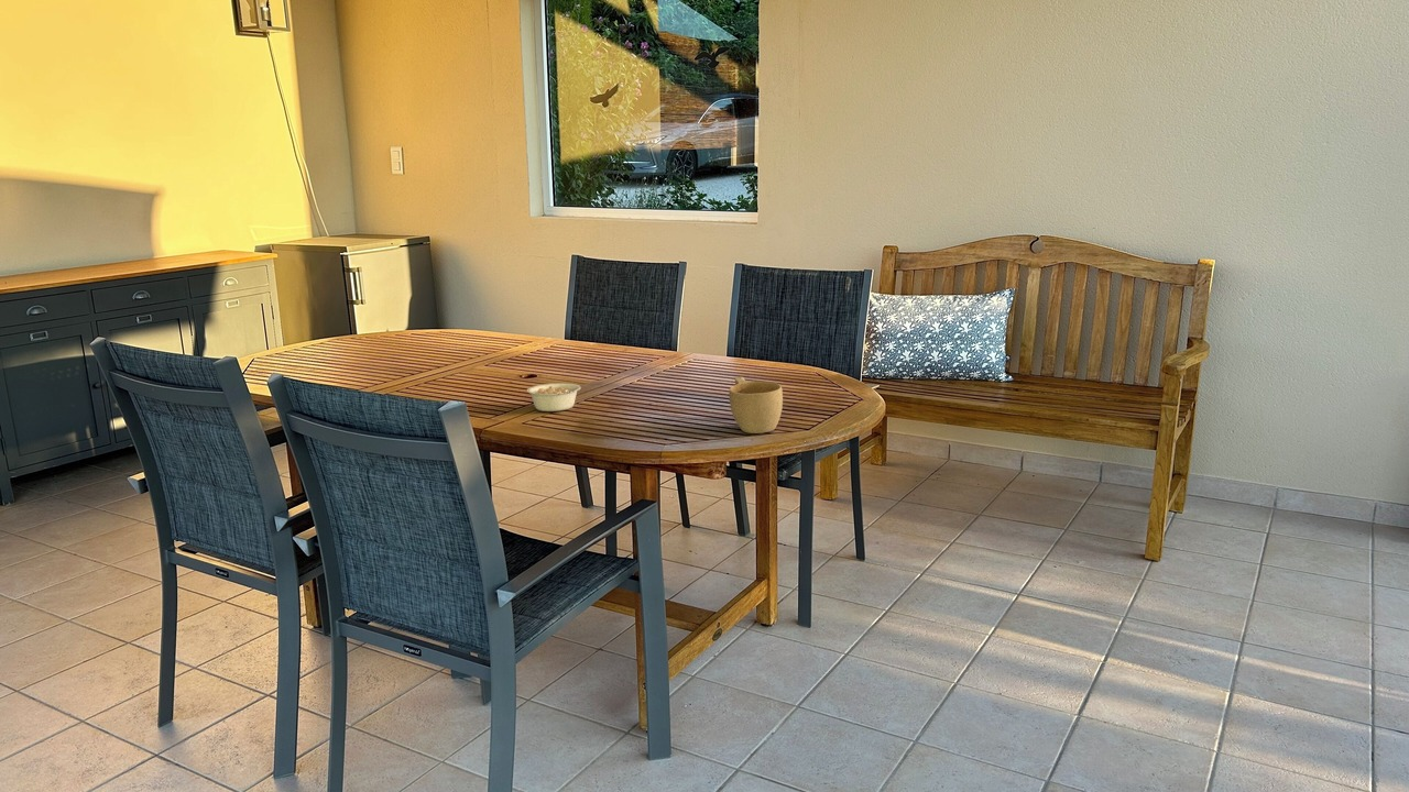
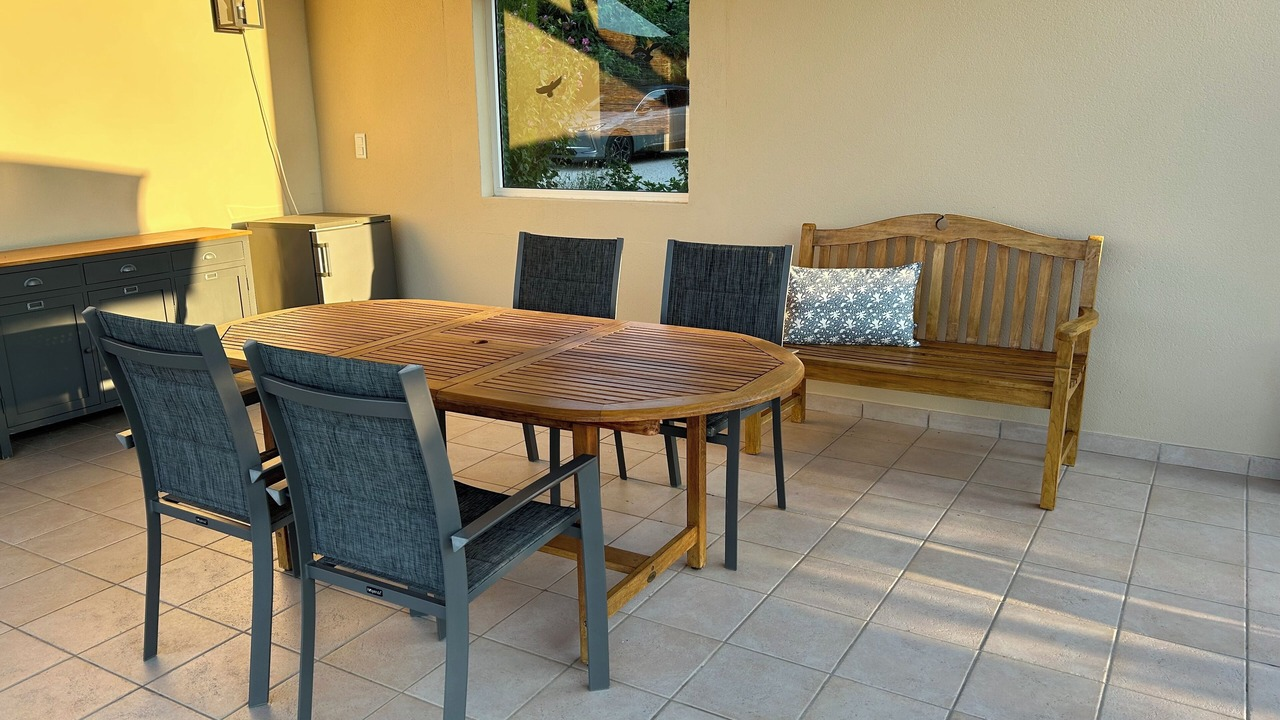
- legume (556, 395)
- cup (753, 405)
